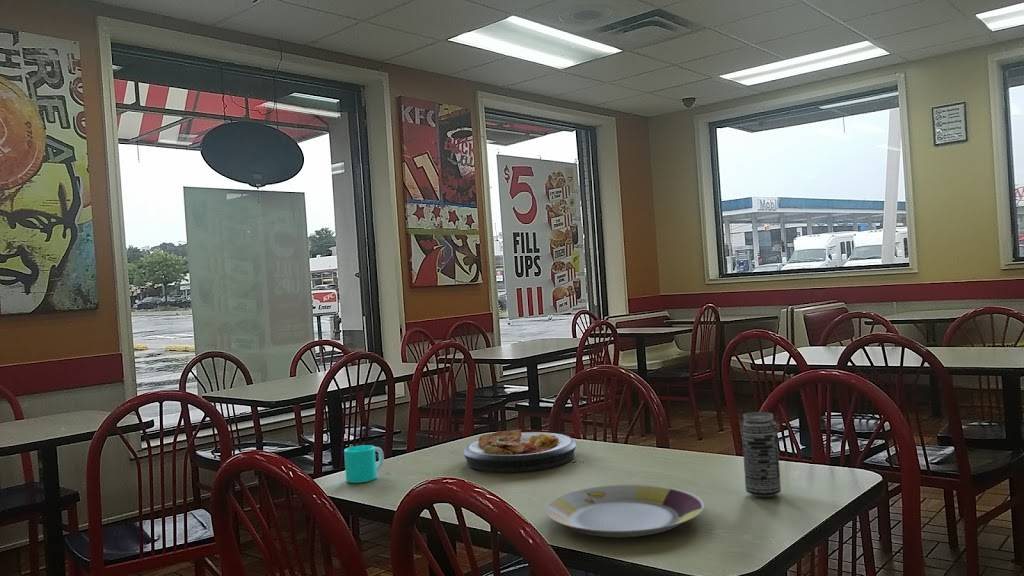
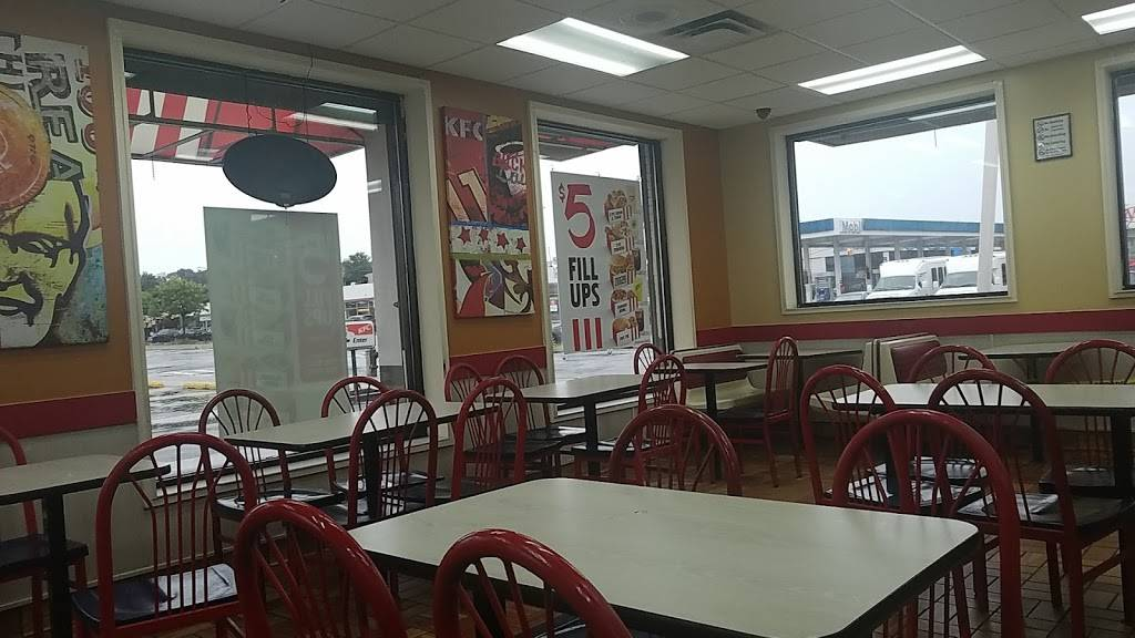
- plate (624, 511)
- beverage can (760, 454)
- plate (519, 446)
- cup (365, 462)
